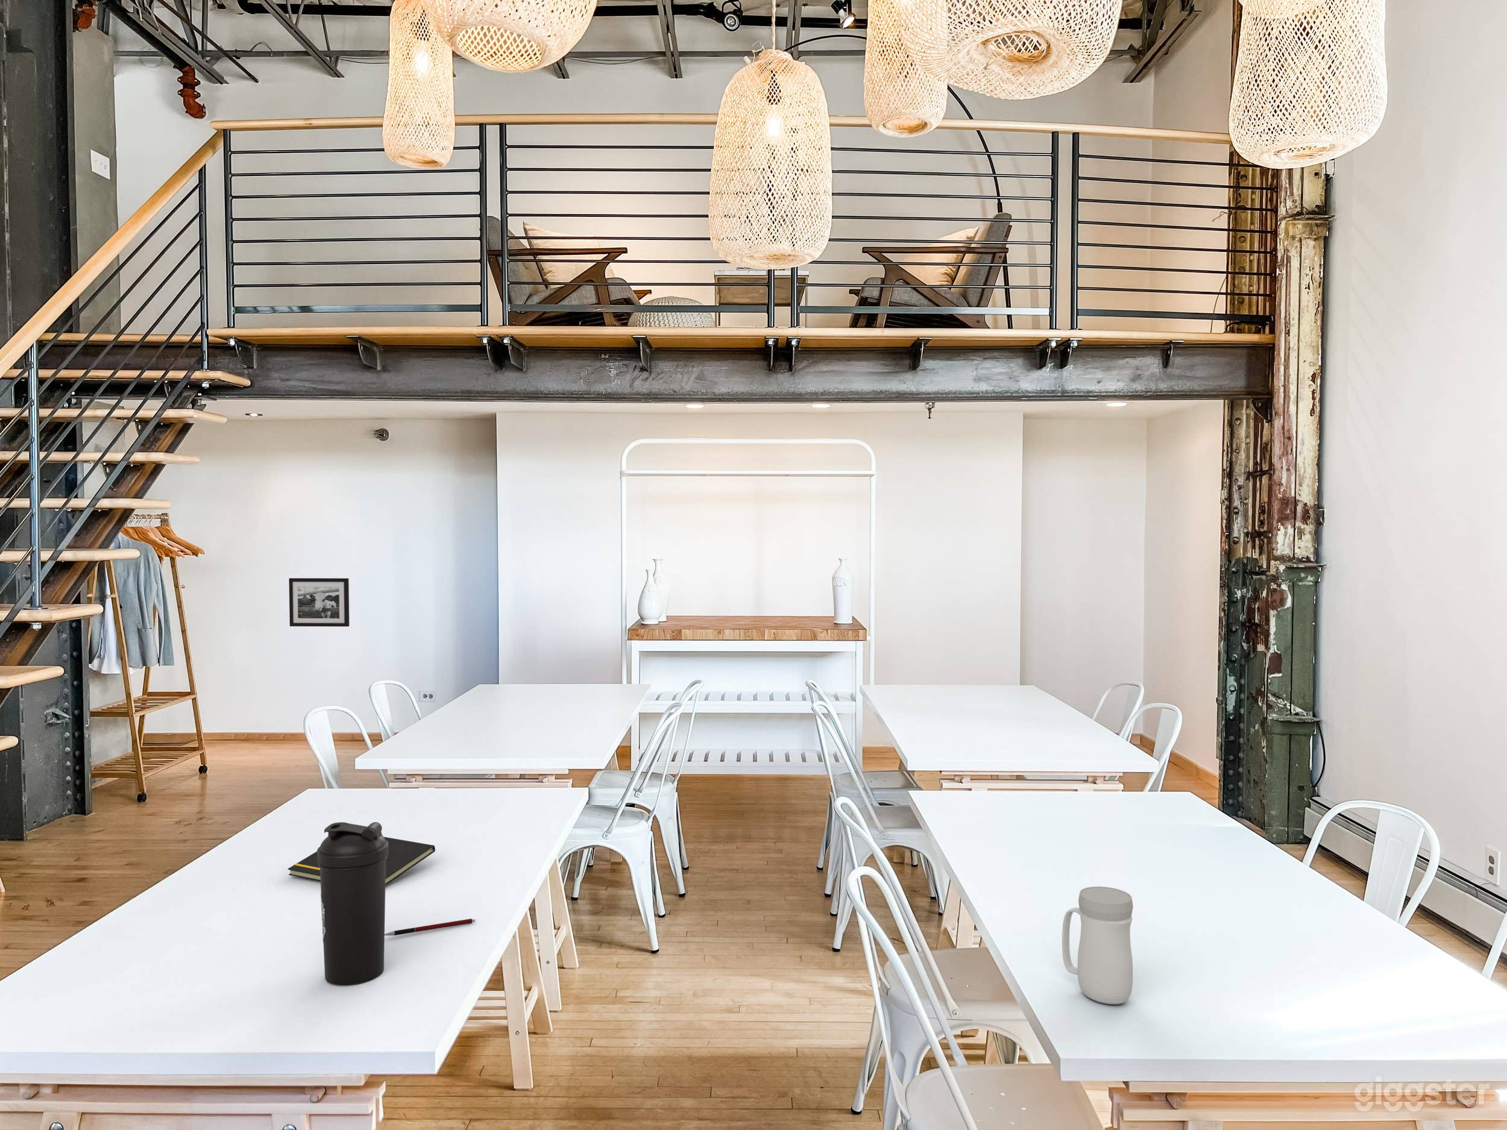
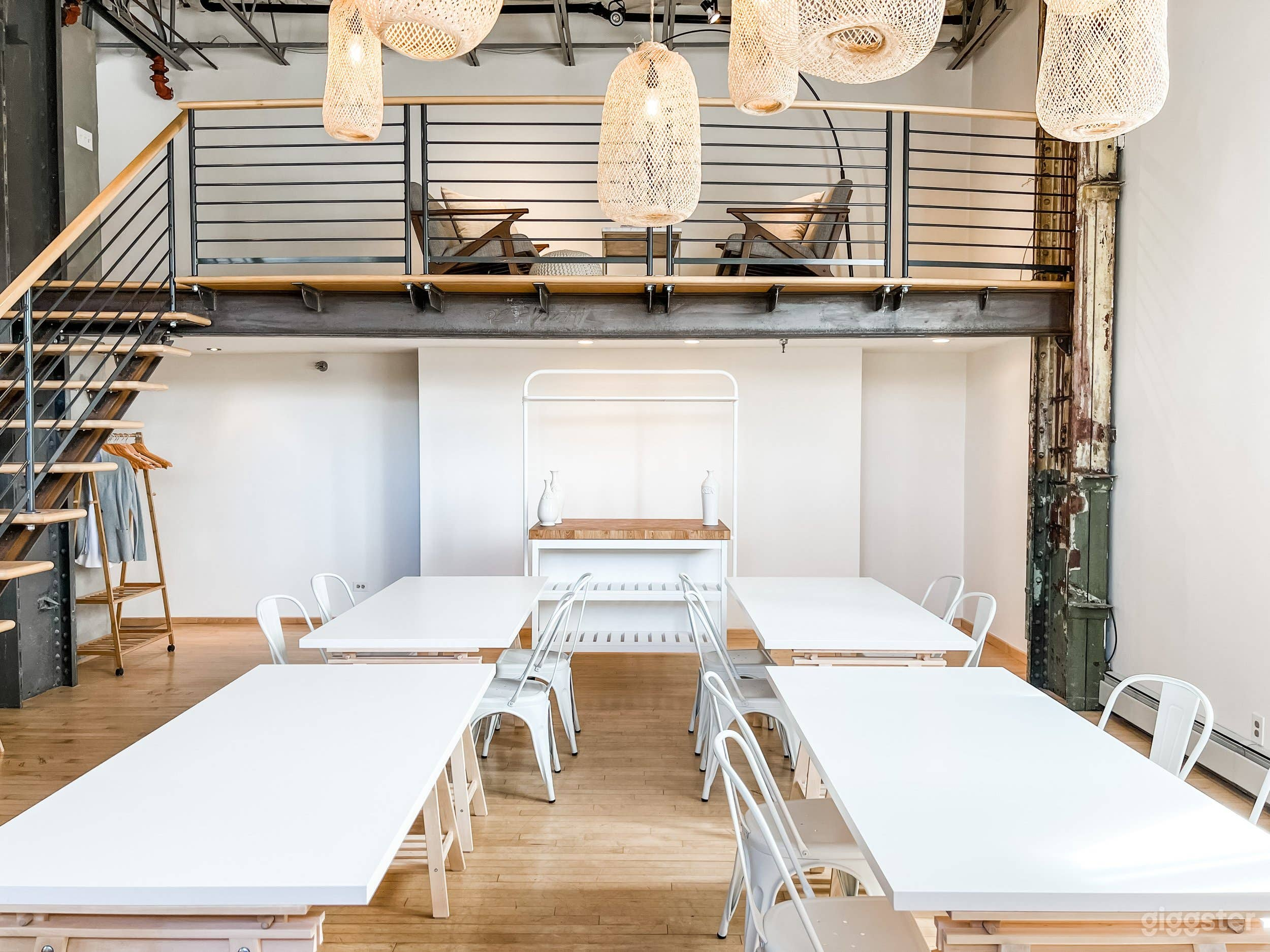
- water bottle (354, 900)
- picture frame (319, 602)
- notepad (386, 859)
- pen (430, 927)
- mug (1096, 942)
